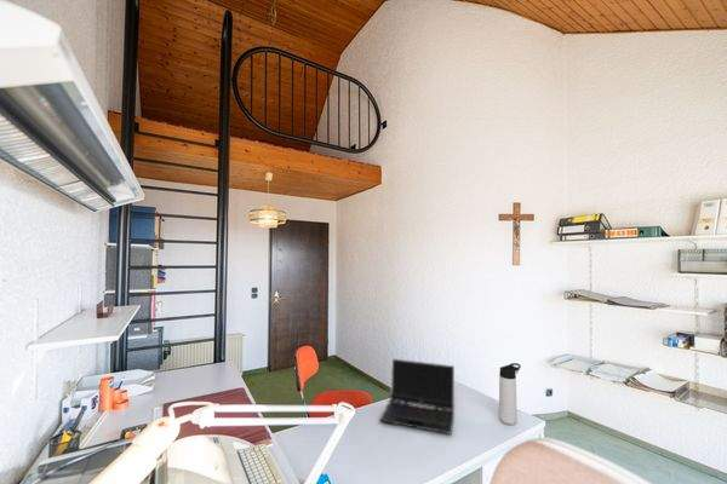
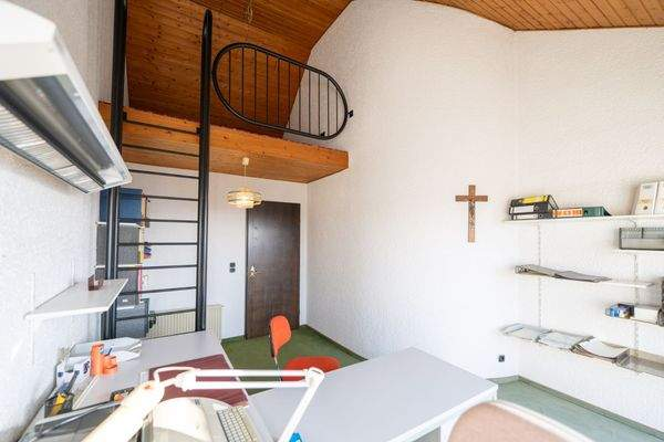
- laptop computer (418, 393)
- thermos bottle (510, 392)
